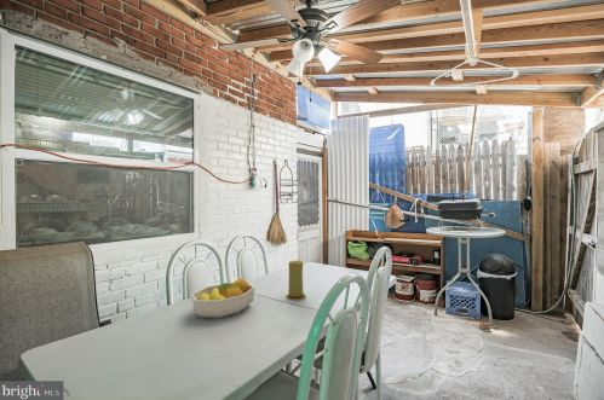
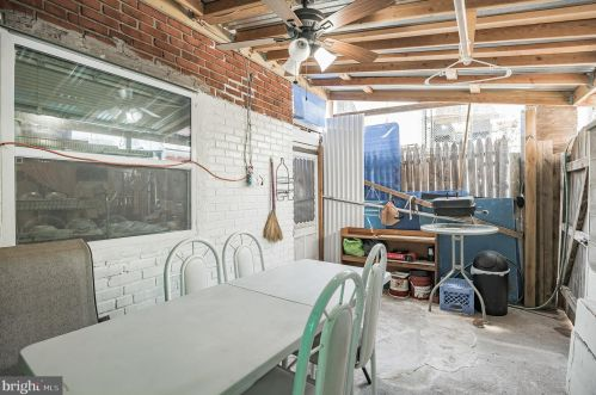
- fruit bowl (224, 295)
- candle (295, 278)
